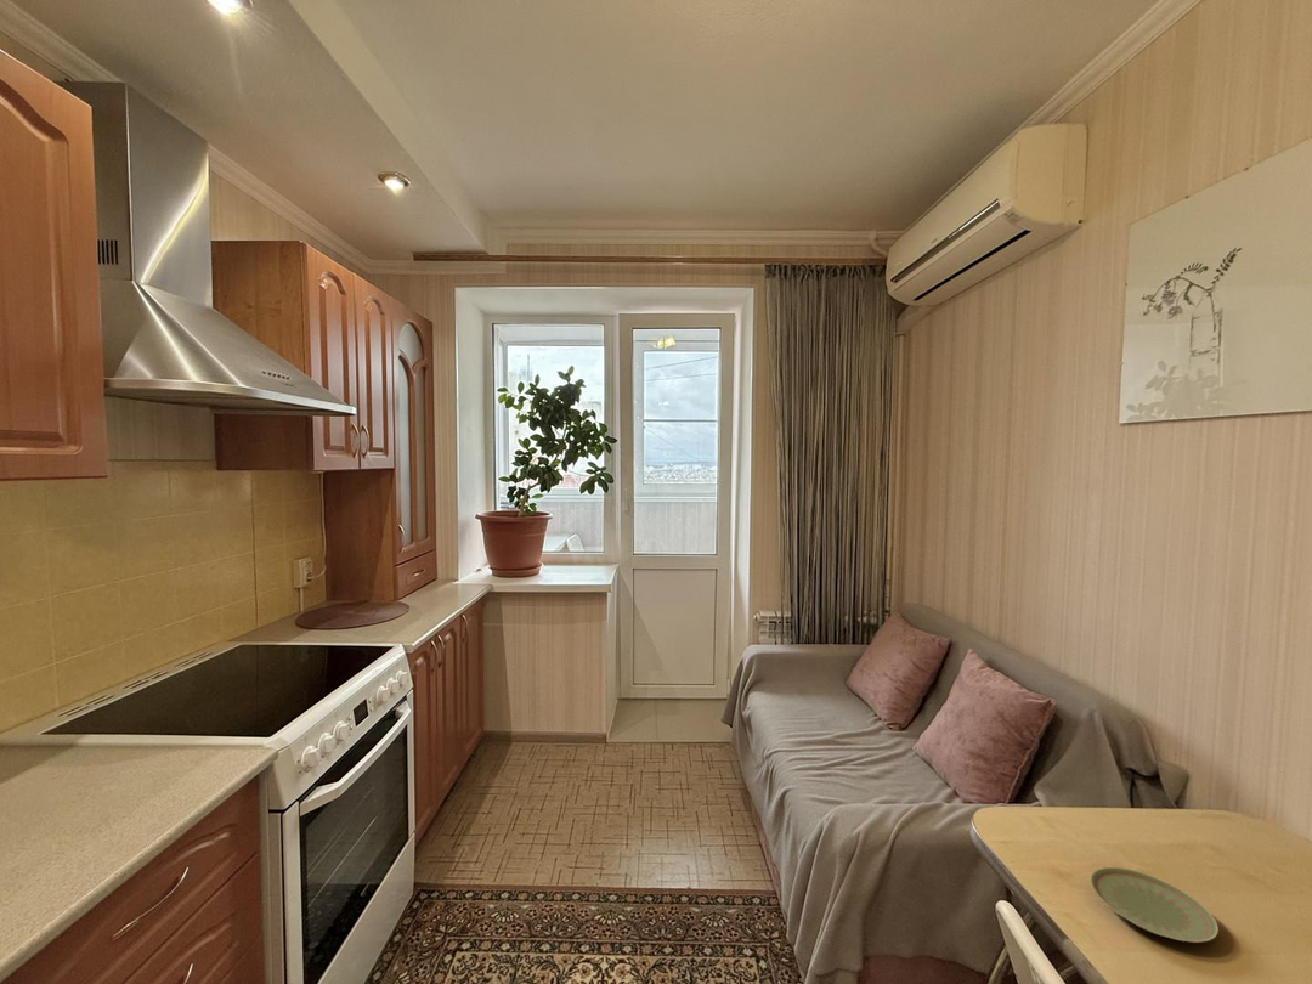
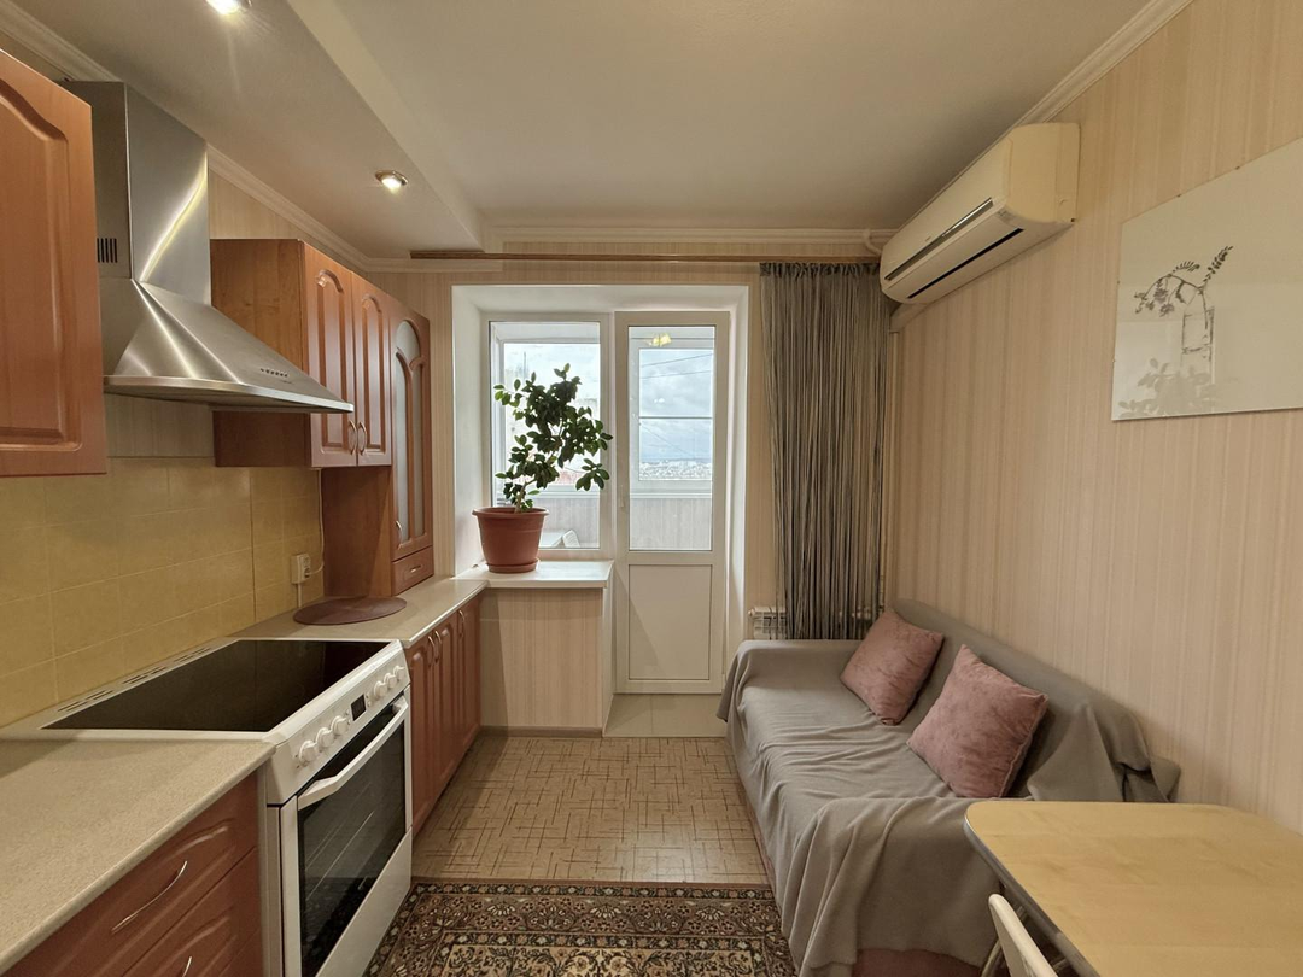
- plate (1149, 906)
